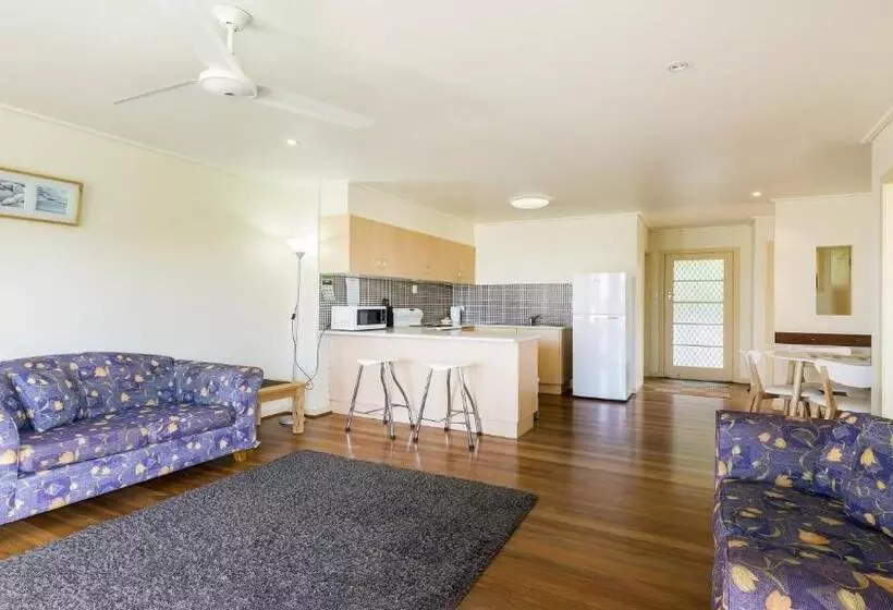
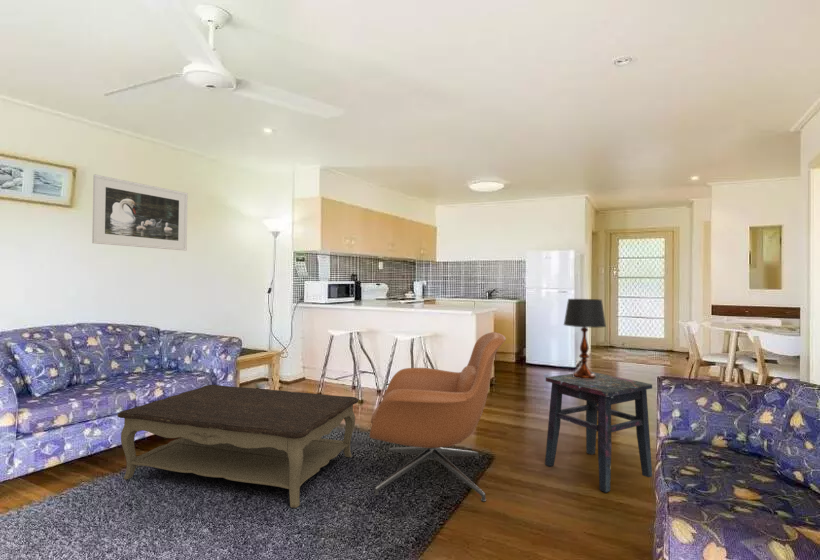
+ armchair (437, 403)
+ table lamp (584, 337)
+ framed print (144, 215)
+ side table (596, 425)
+ coffee table (246, 435)
